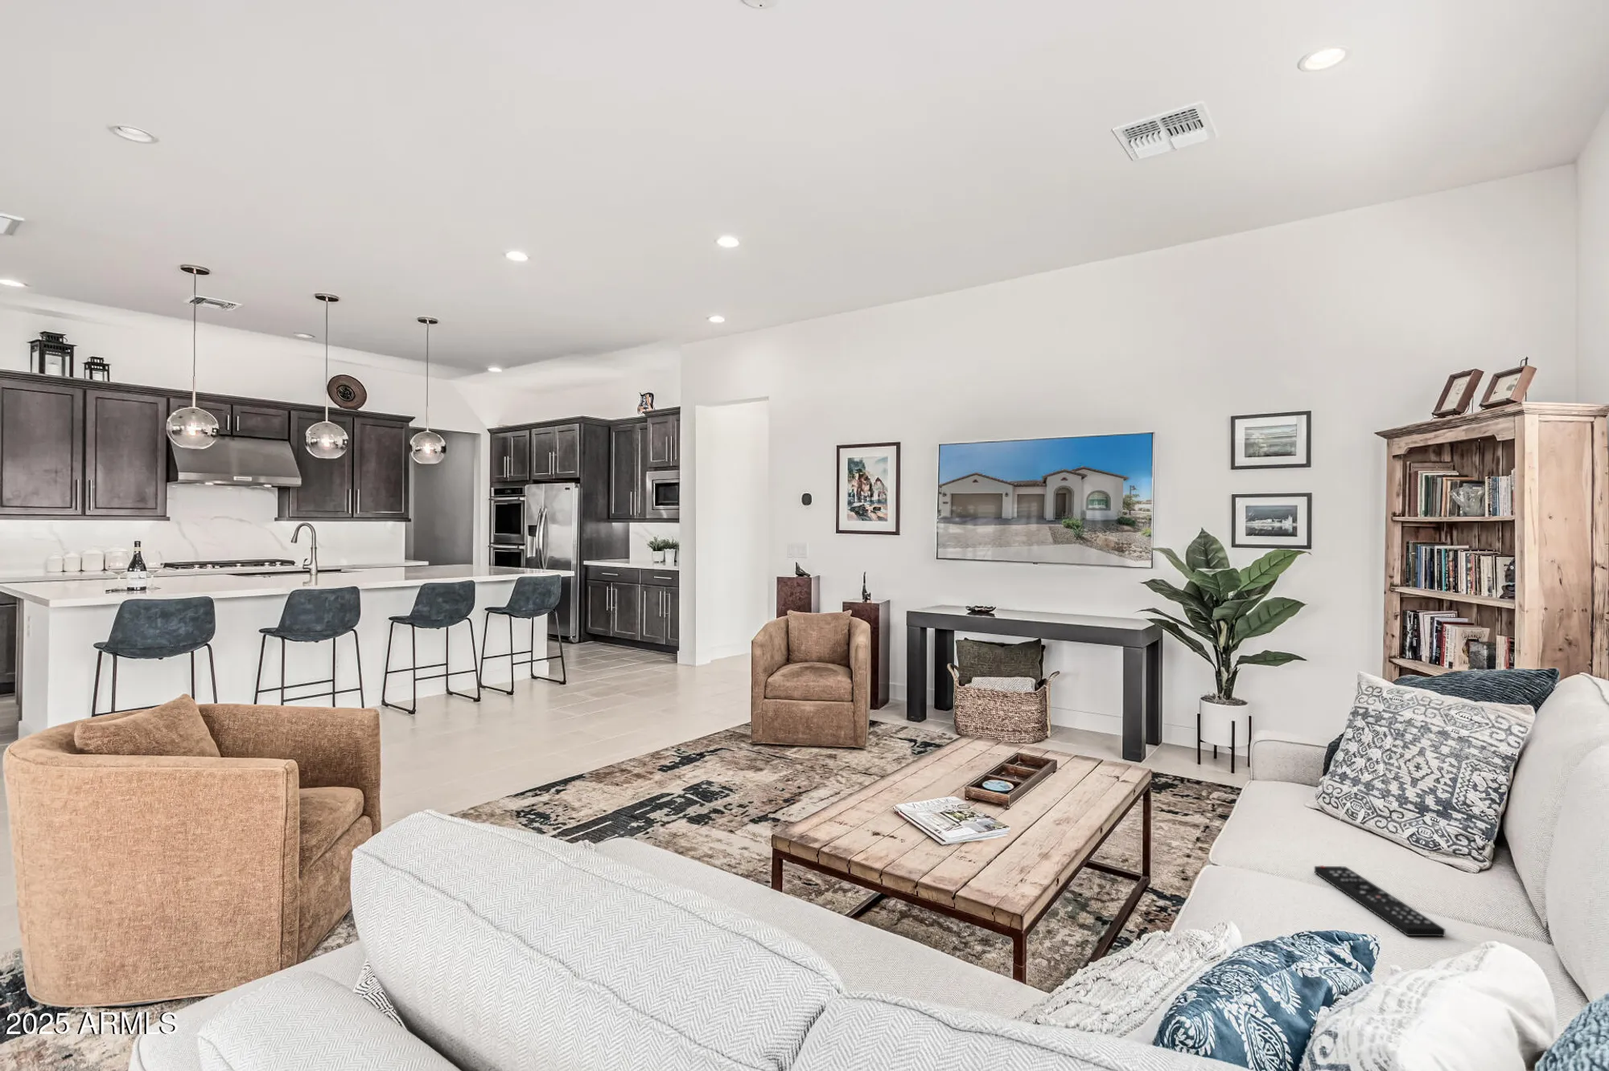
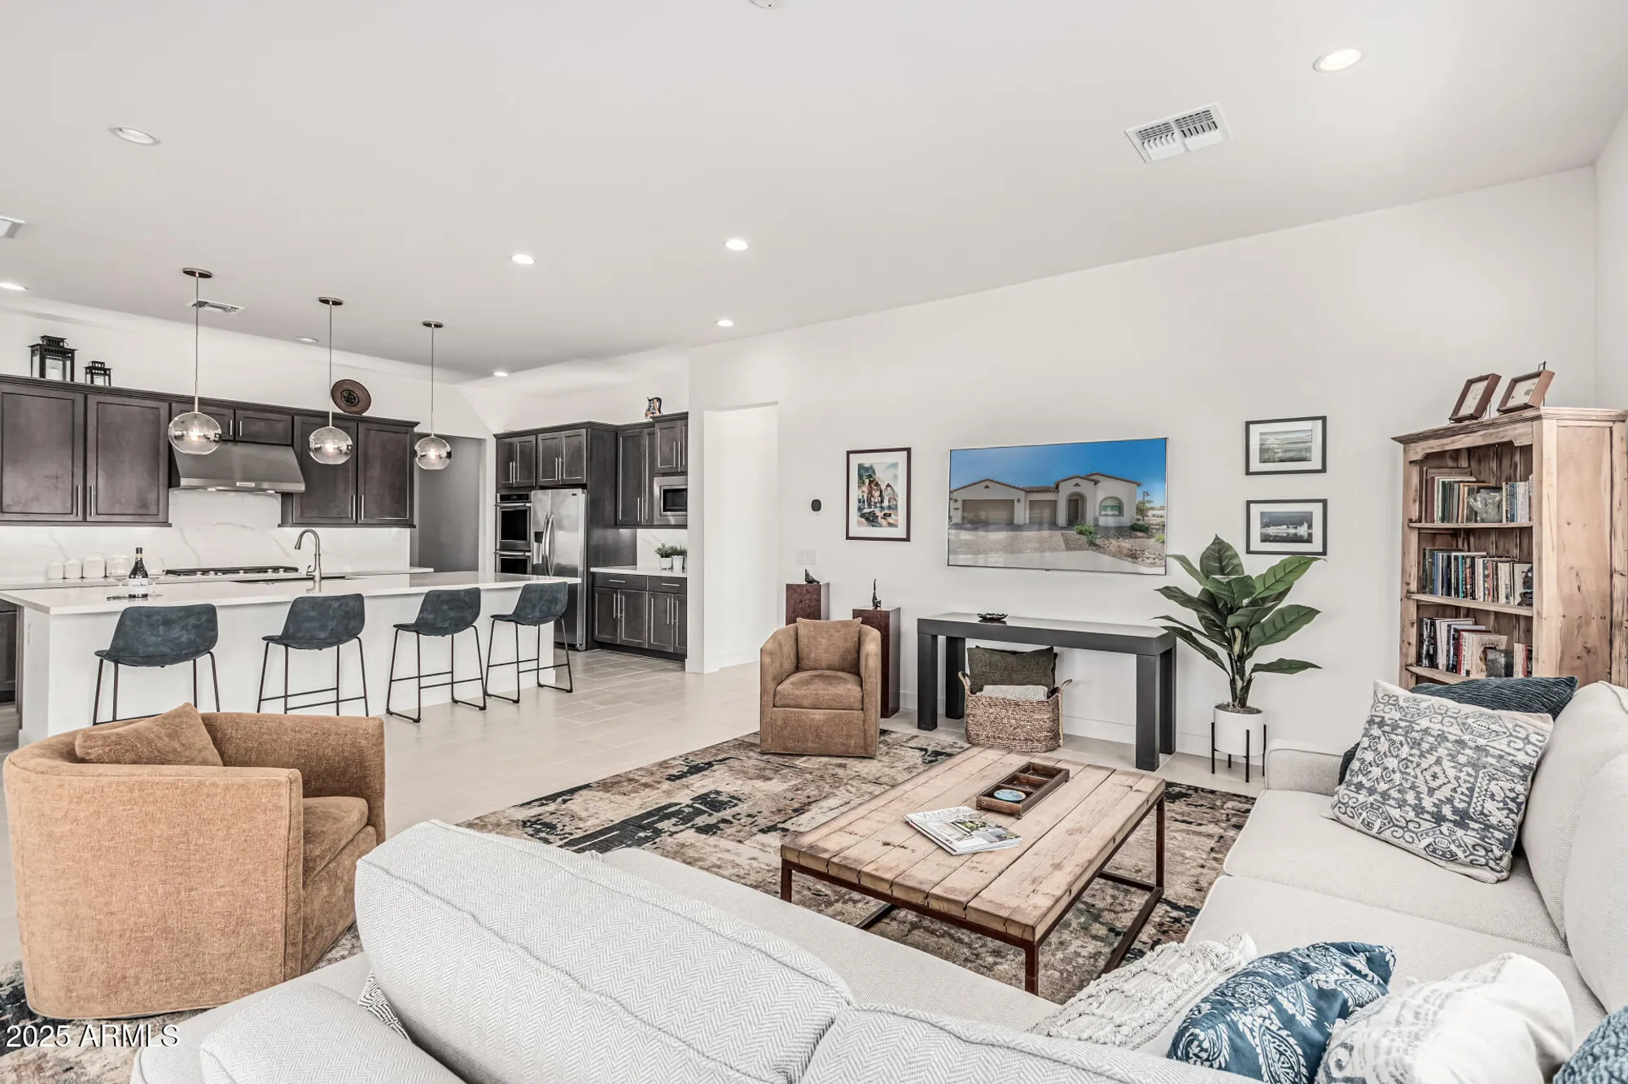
- remote control (1373, 896)
